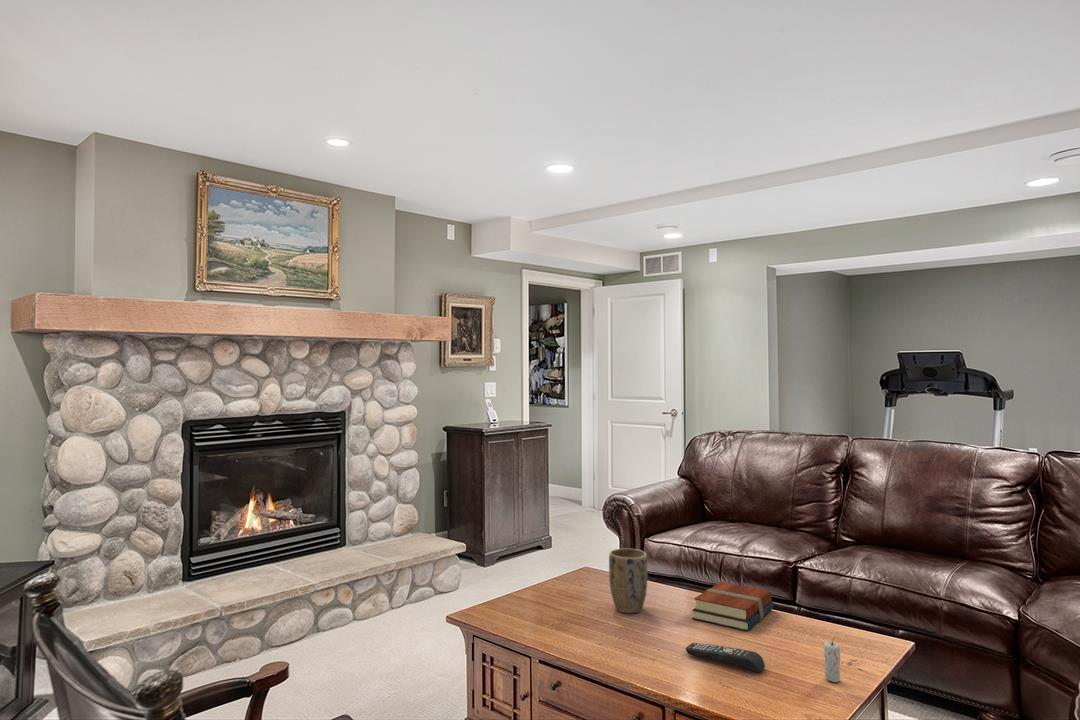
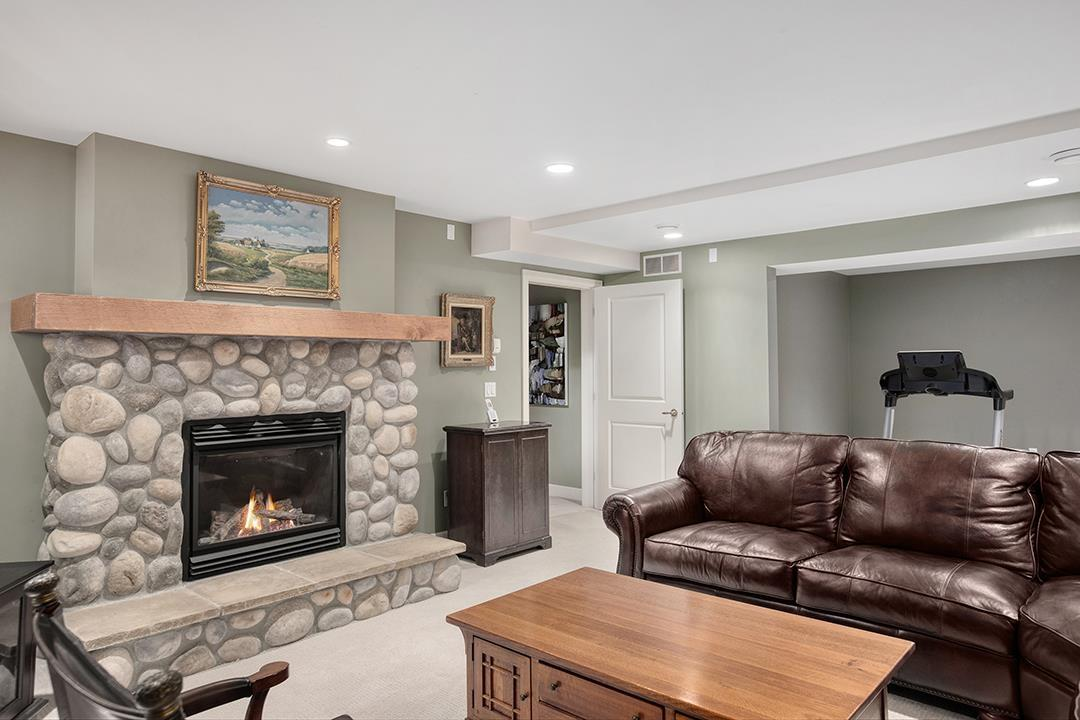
- candle (832, 657)
- books (733, 604)
- plant pot (628, 580)
- remote control (724, 654)
